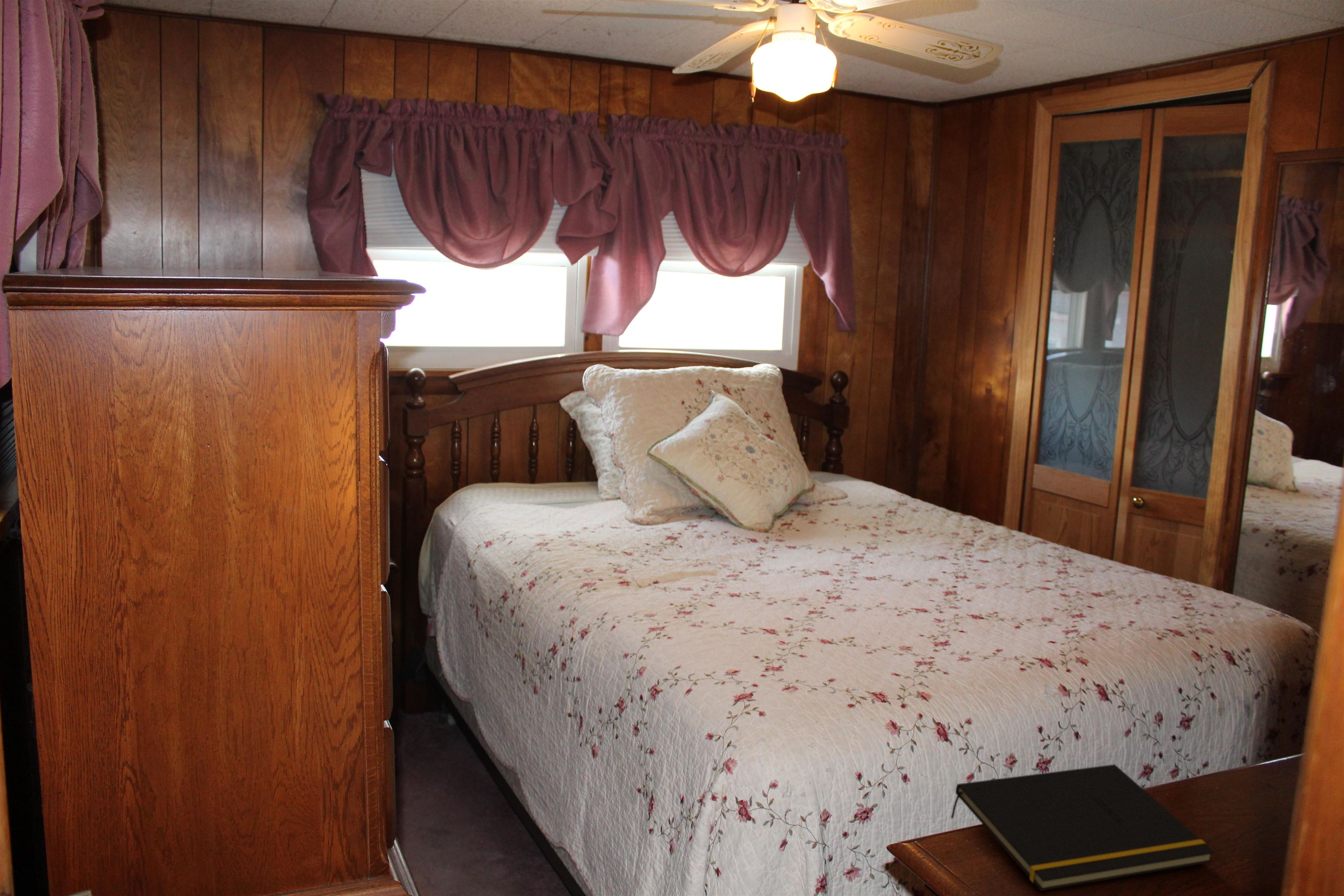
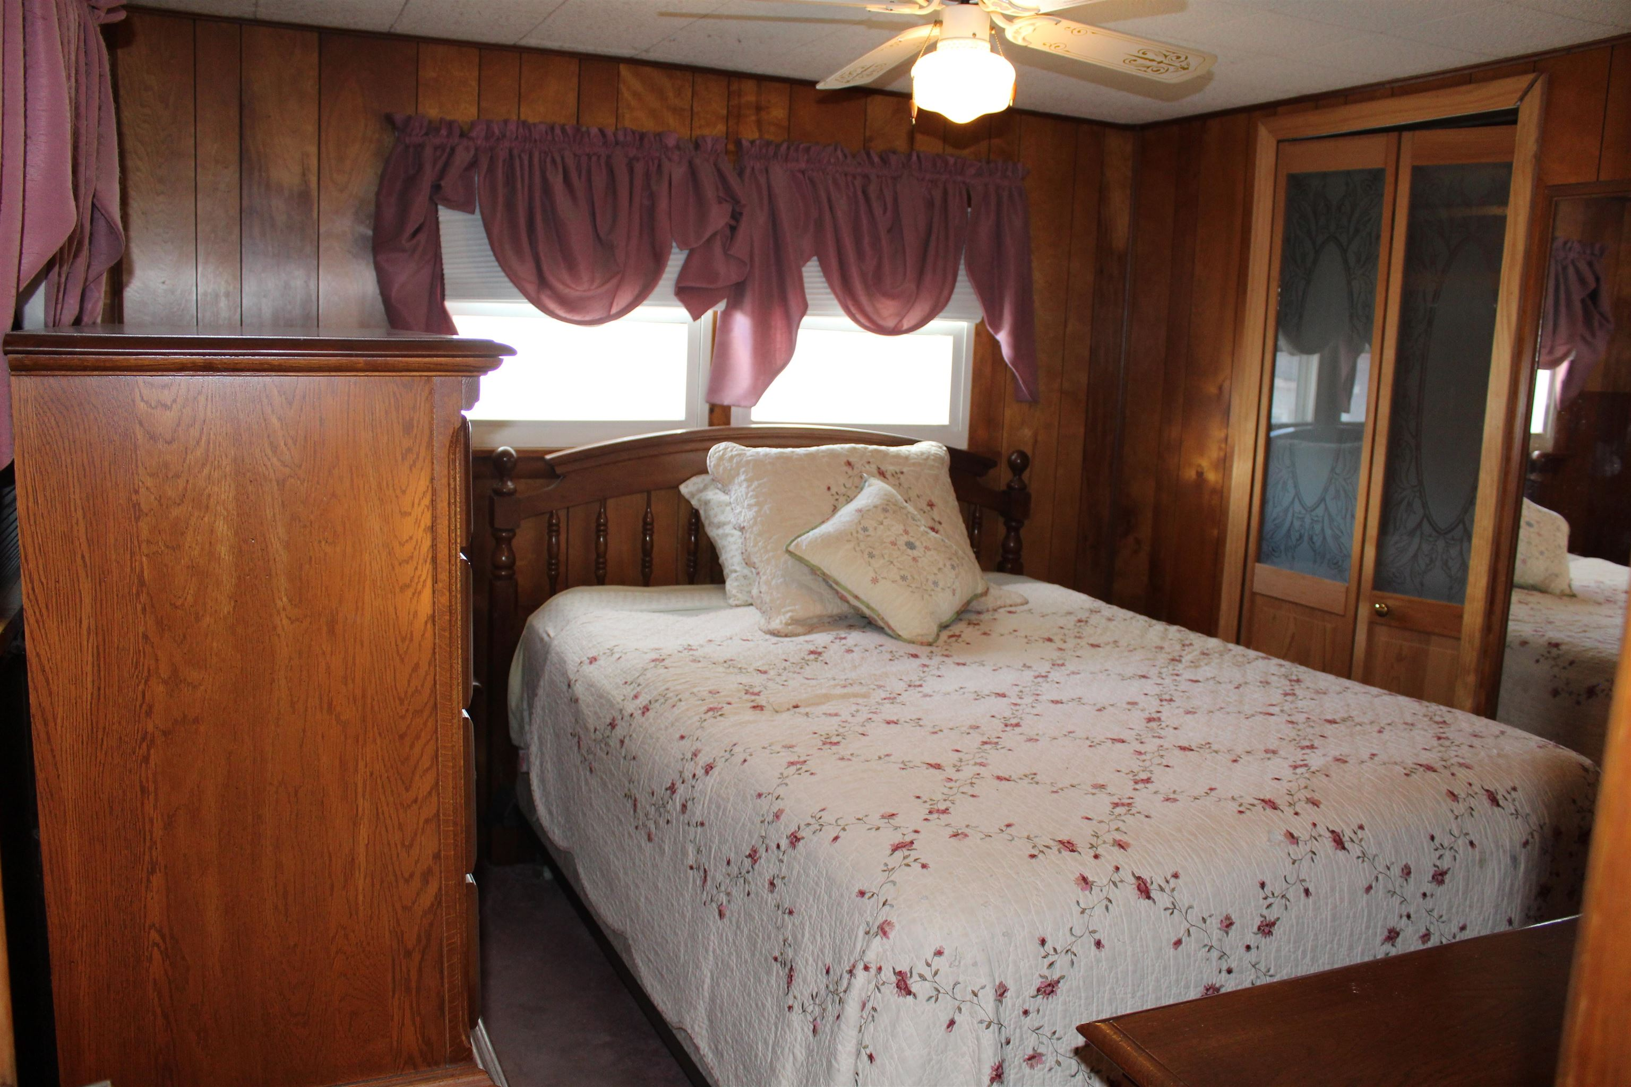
- notepad (1081, 822)
